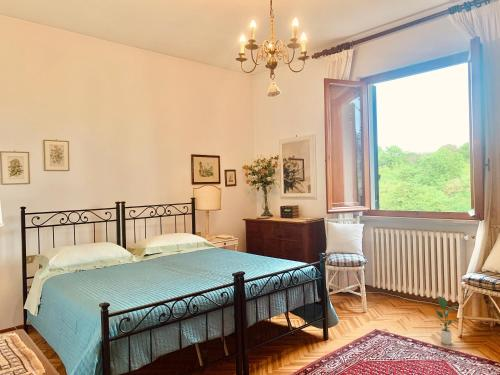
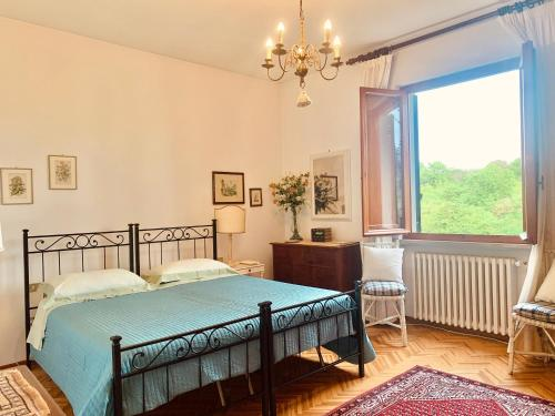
- potted plant (445, 320)
